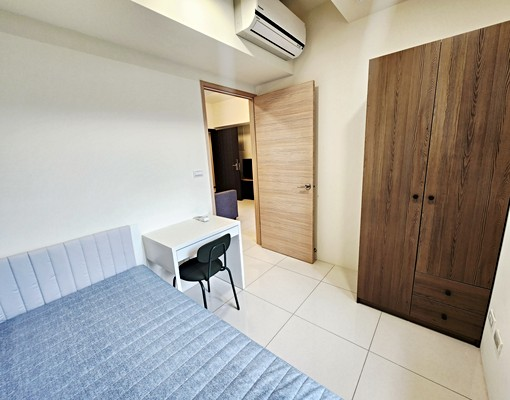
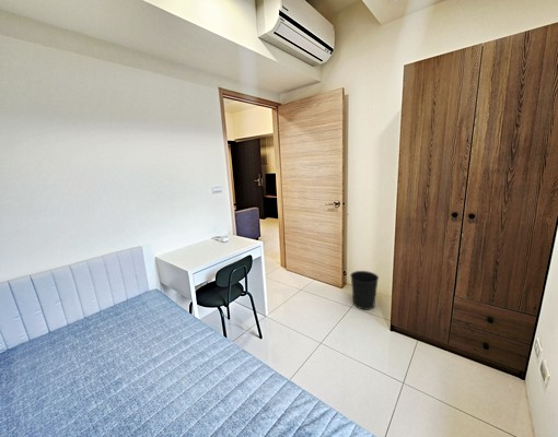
+ wastebasket (363, 290)
